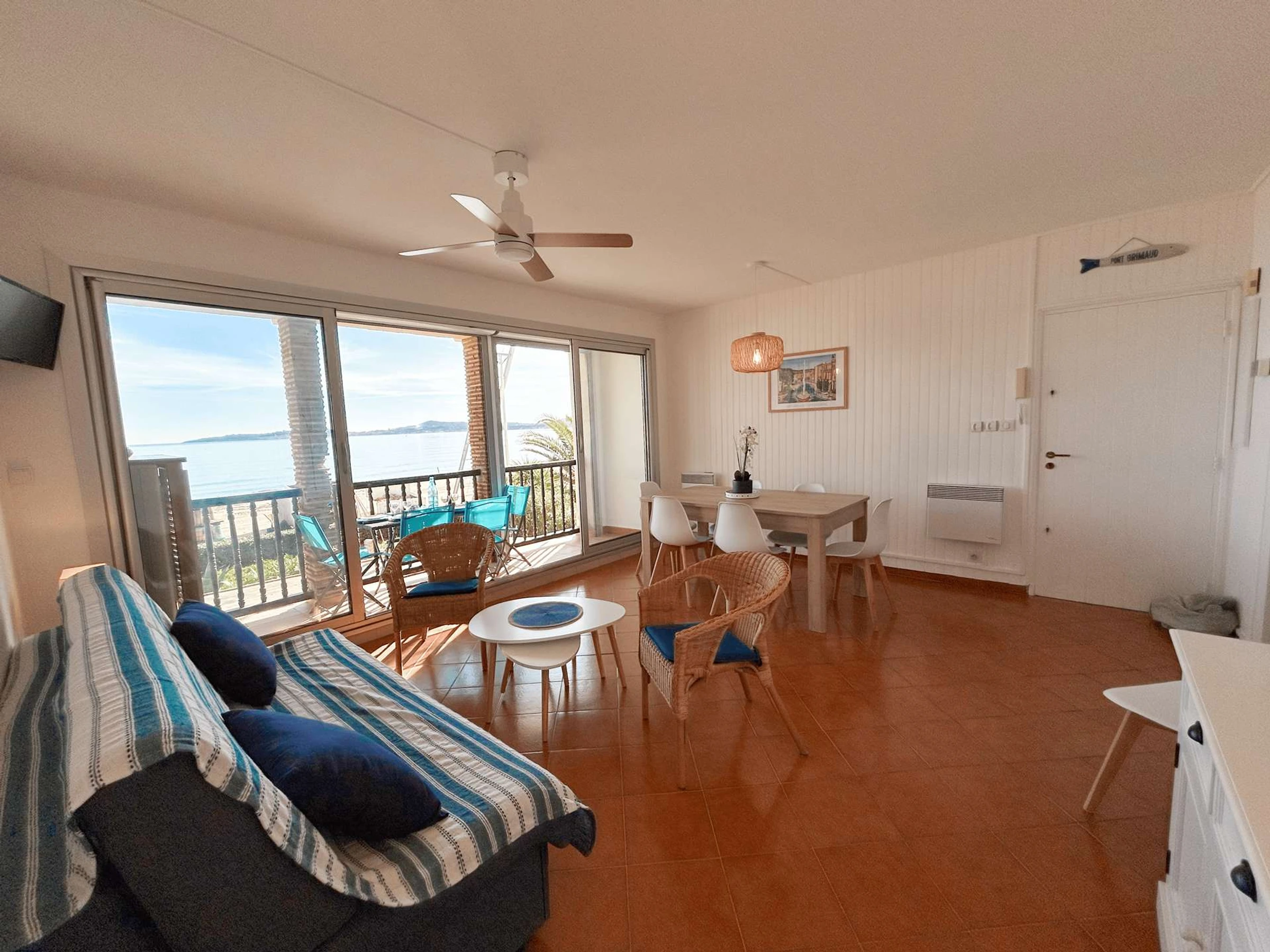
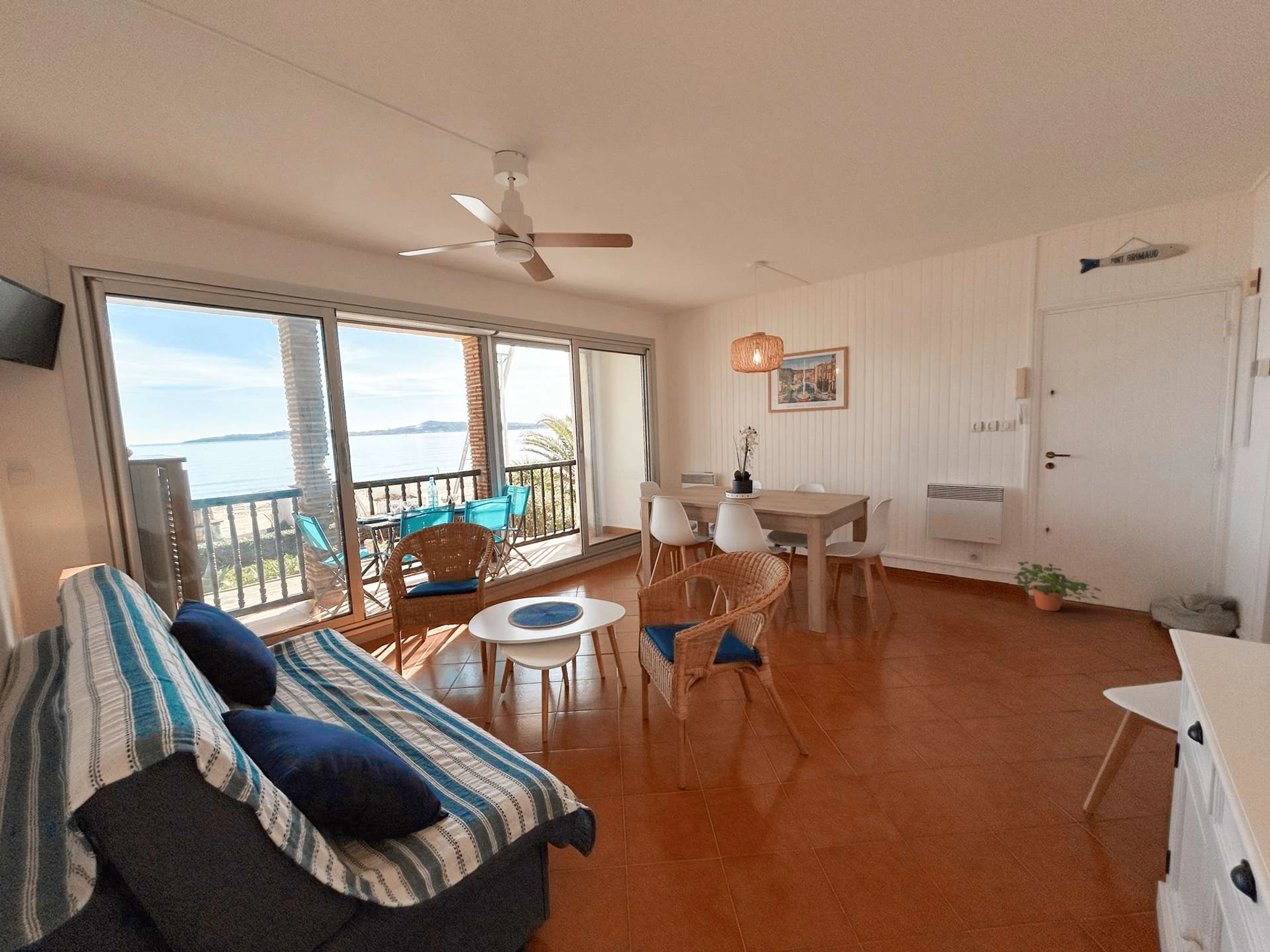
+ potted plant (1055, 589)
